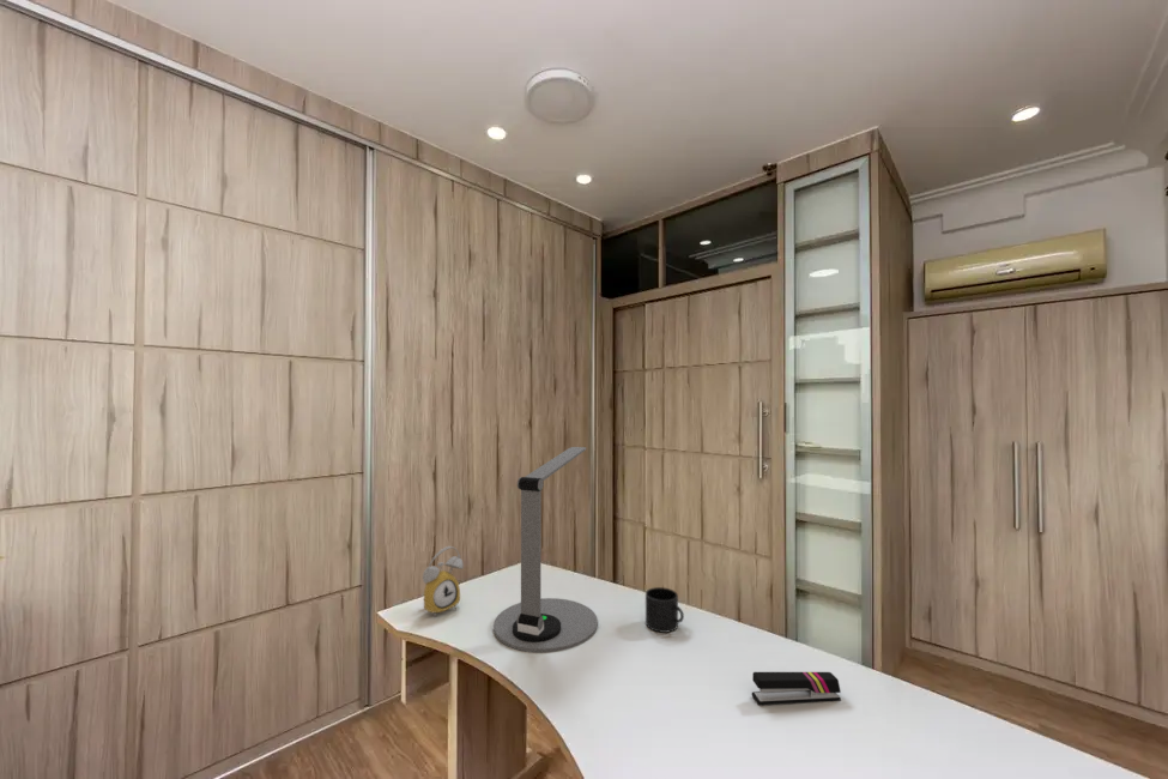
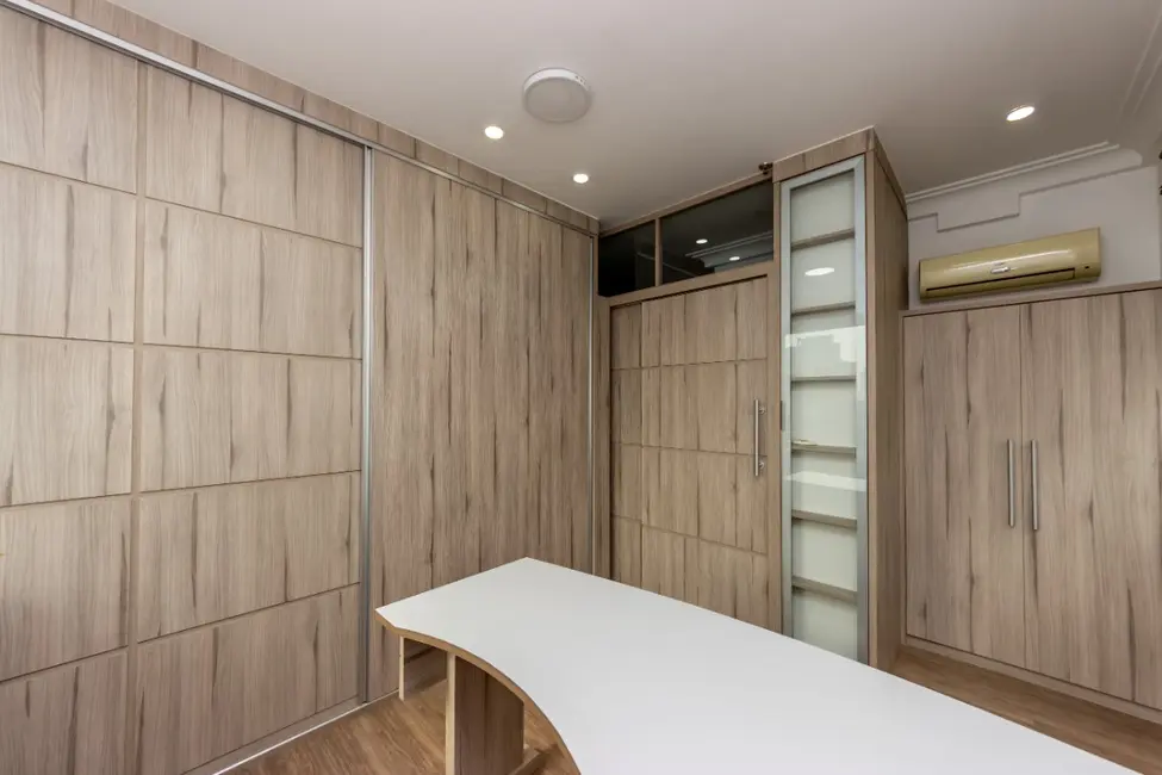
- stapler (795, 686)
- alarm clock (440, 576)
- desk lamp (540, 535)
- mug (665, 610)
